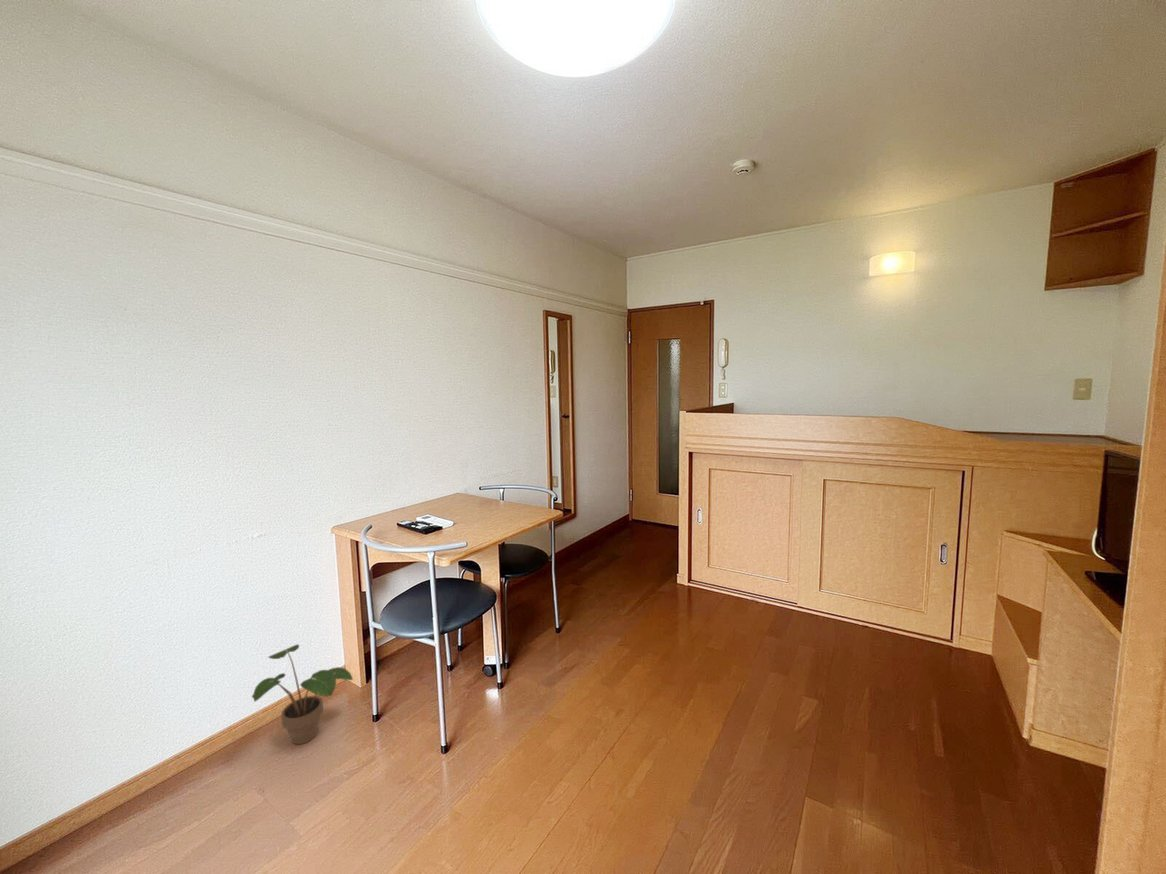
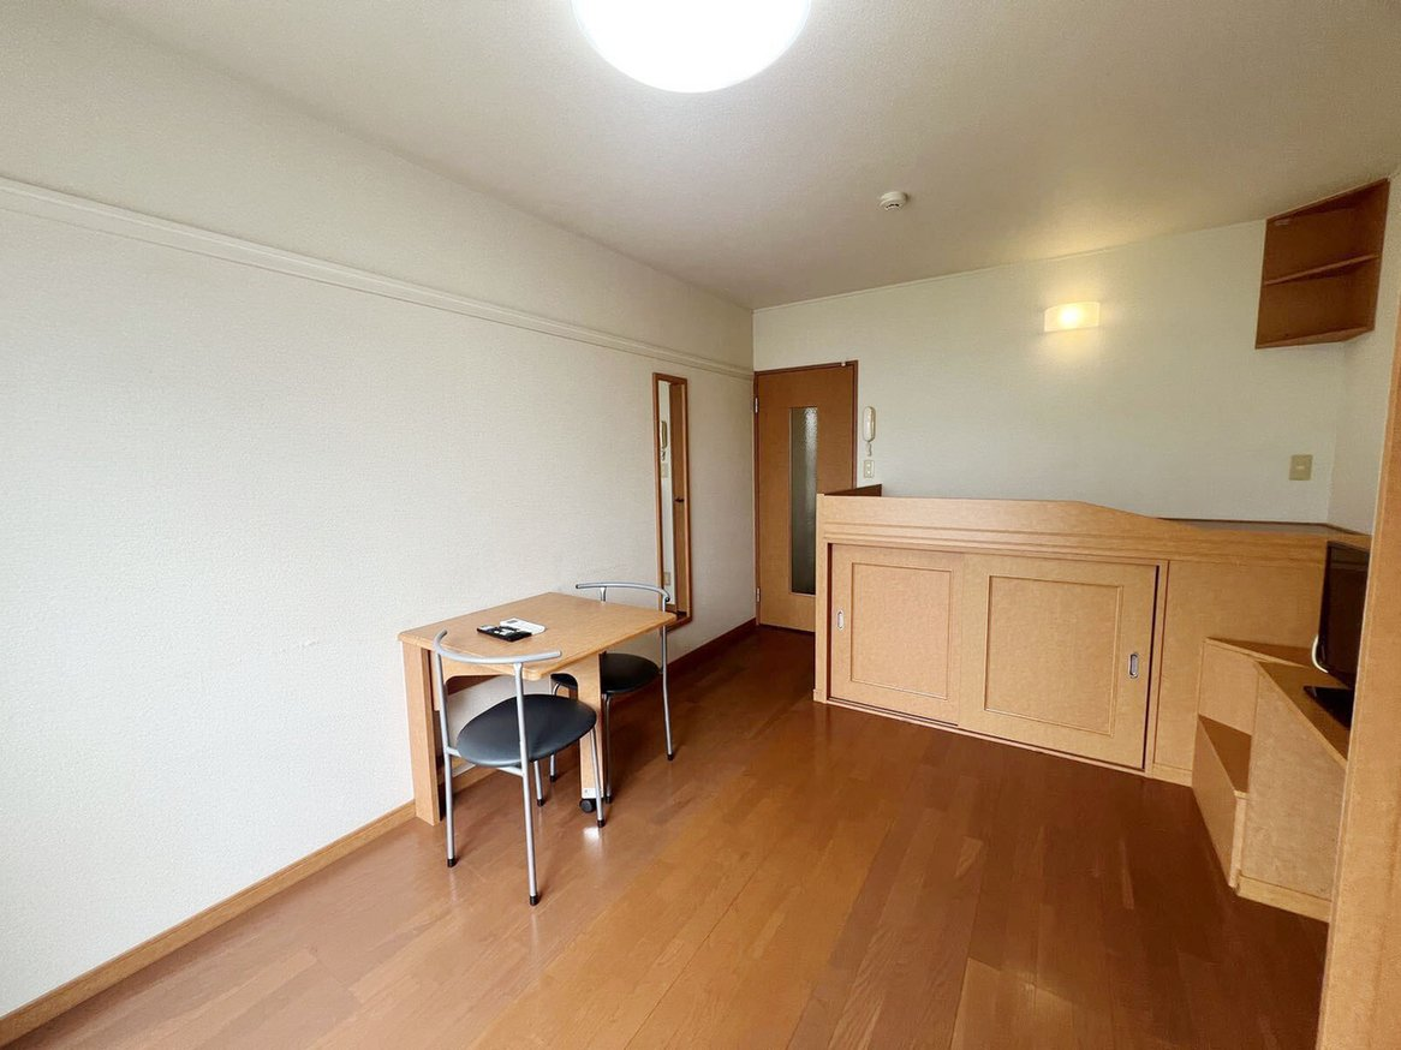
- potted plant (302, 698)
